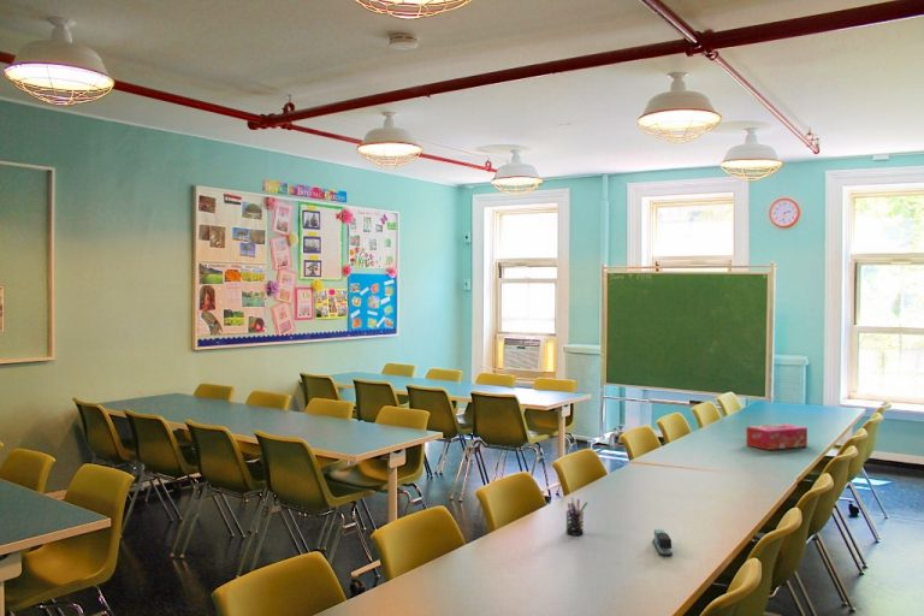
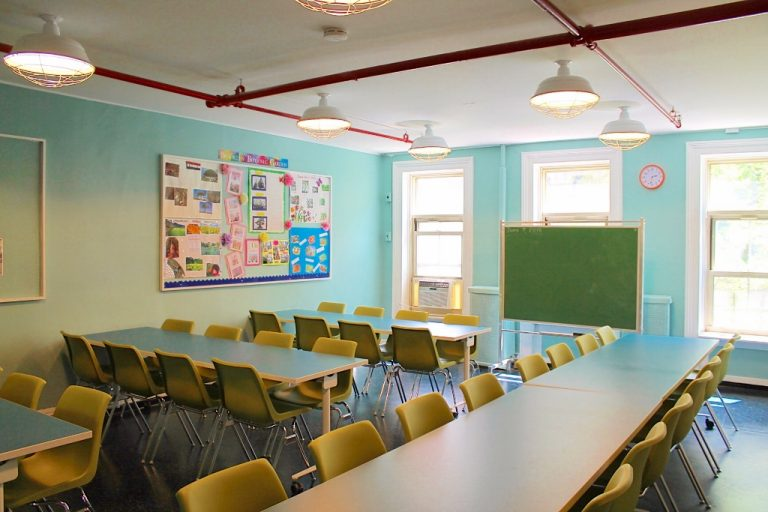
- pen holder (576, 515)
- stapler (662, 540)
- tissue box (776, 436)
